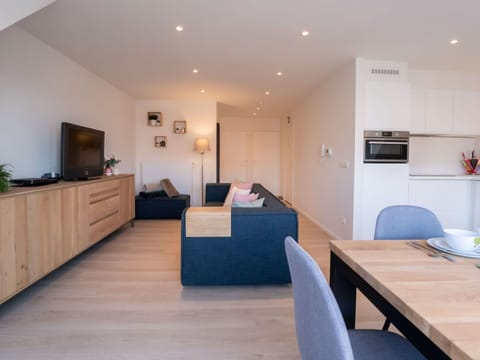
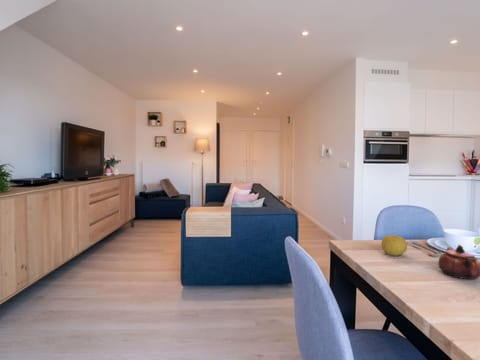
+ fruit (393, 244)
+ teapot (460, 260)
